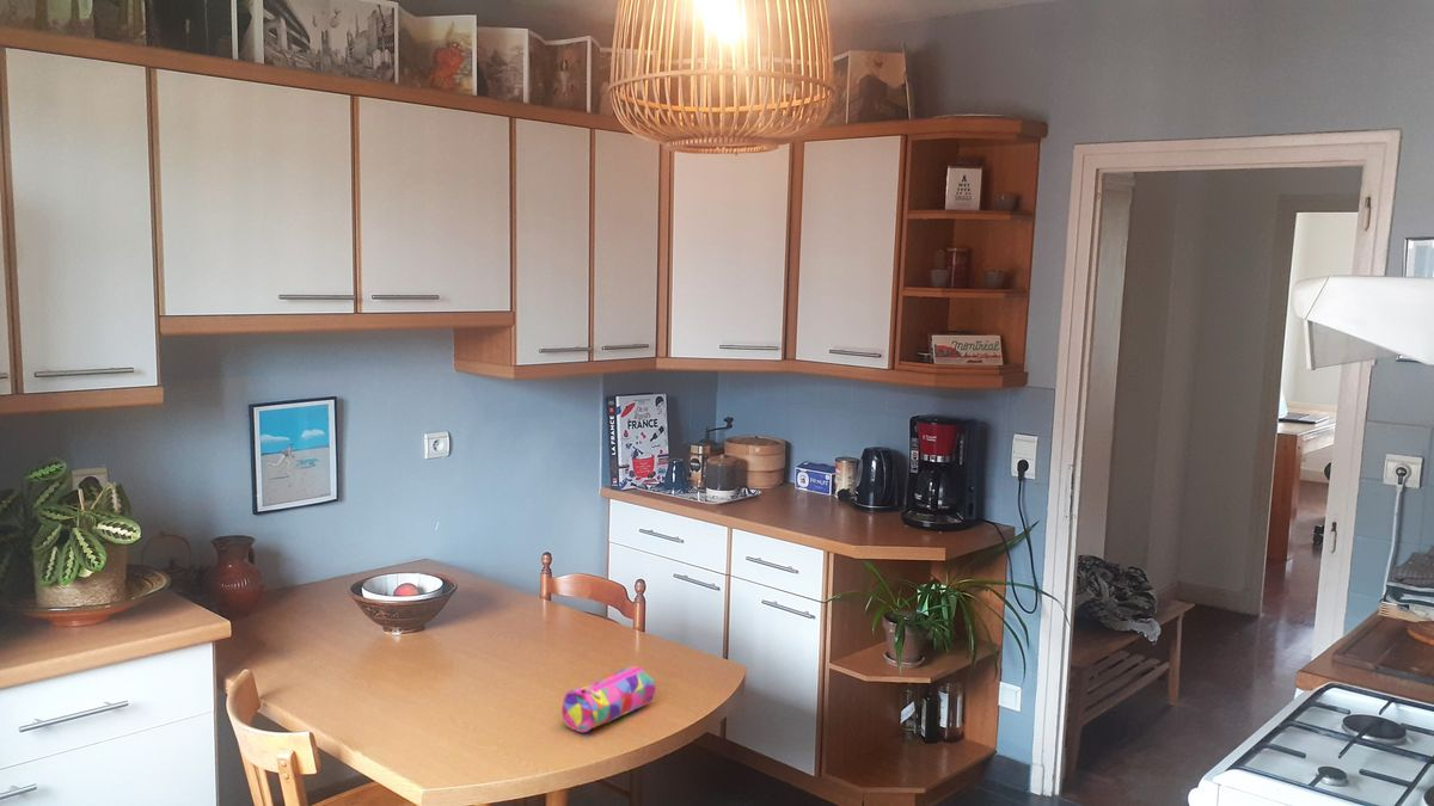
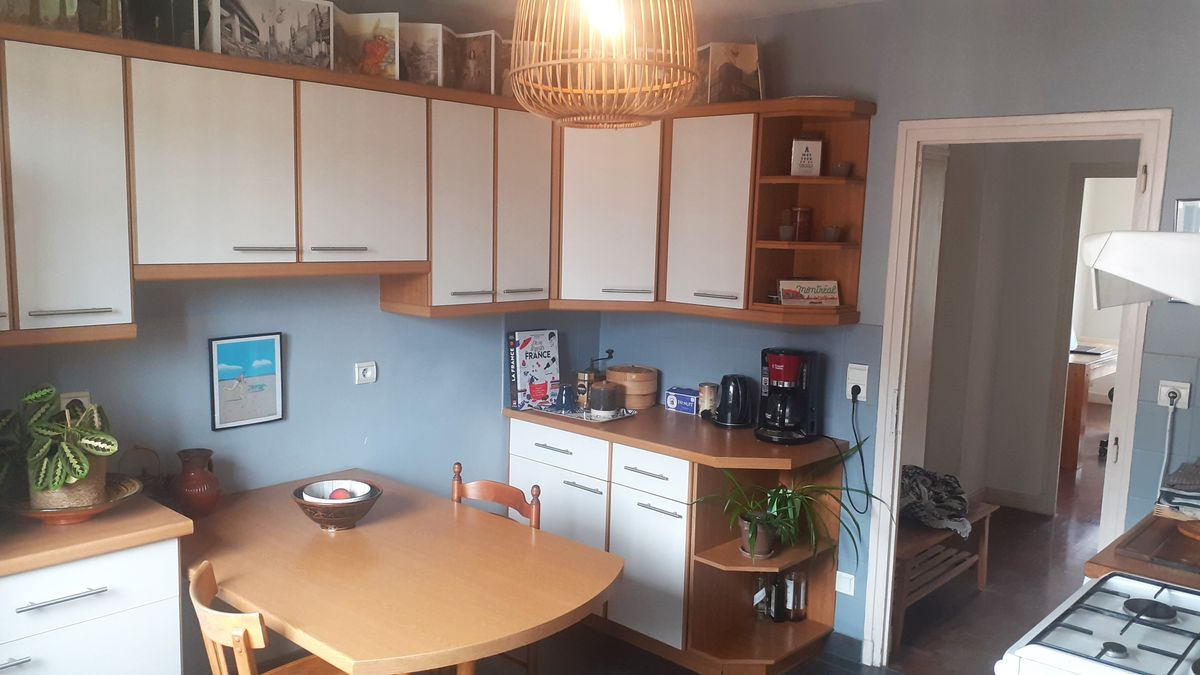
- pencil case (608, 697)
